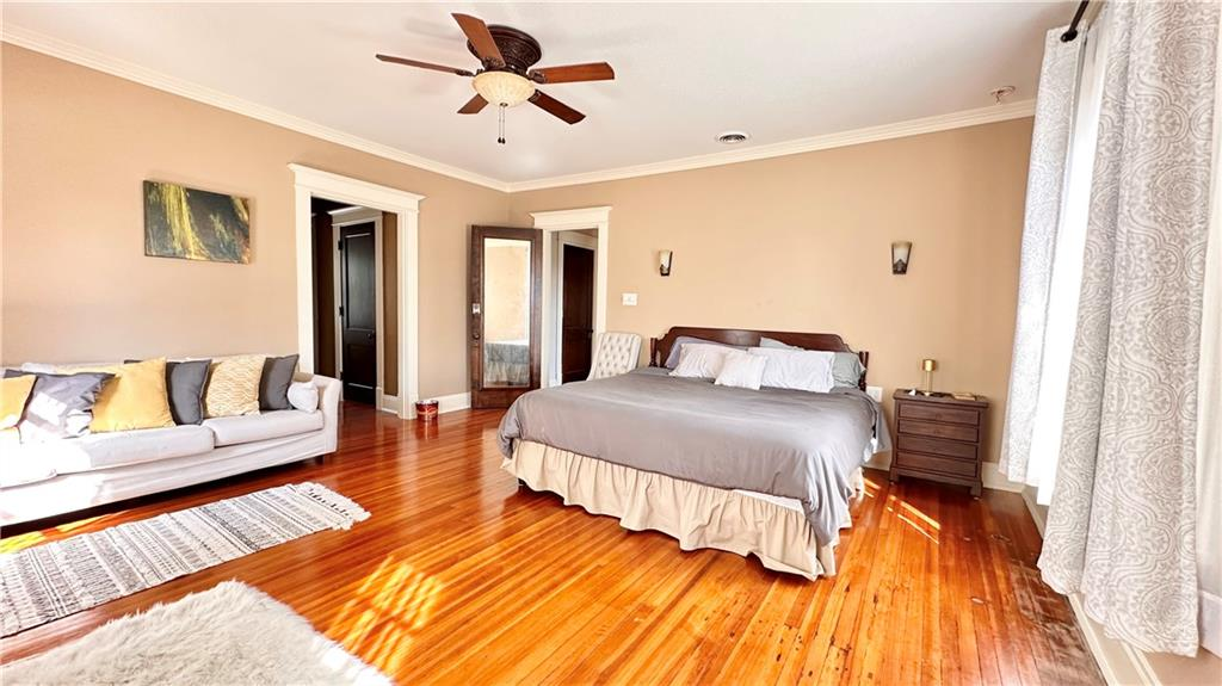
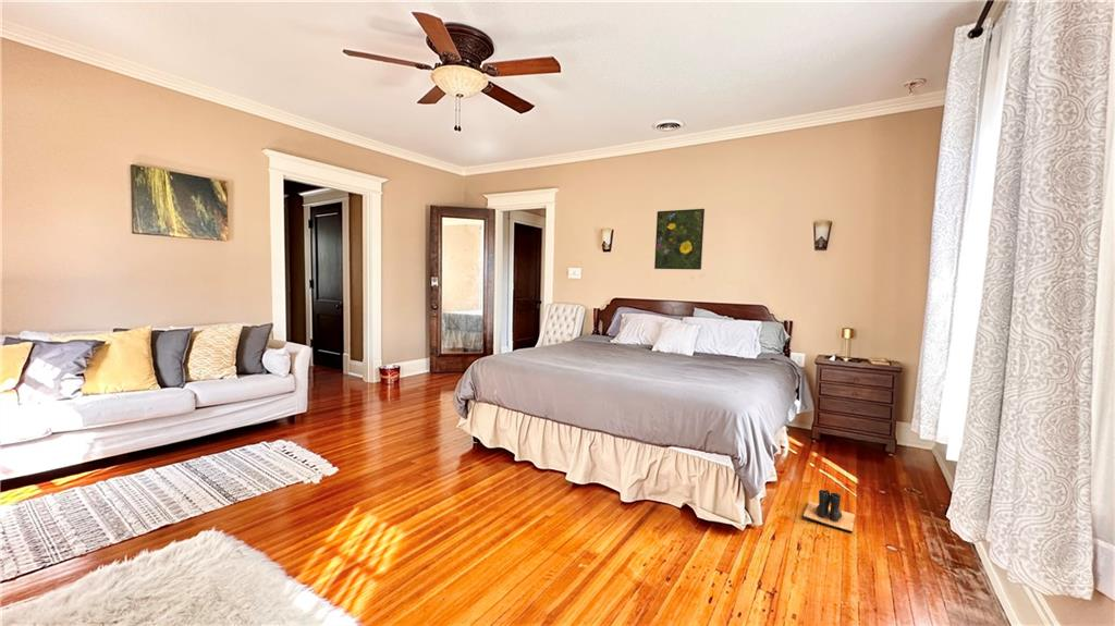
+ boots (831, 504)
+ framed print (678, 240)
